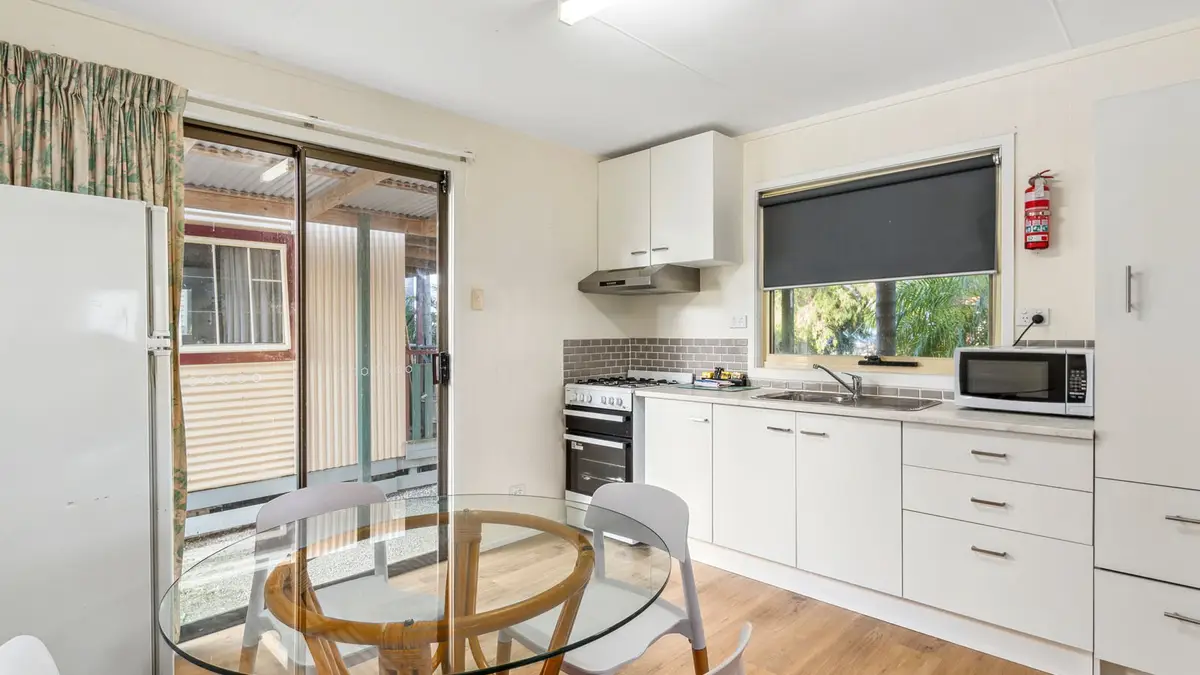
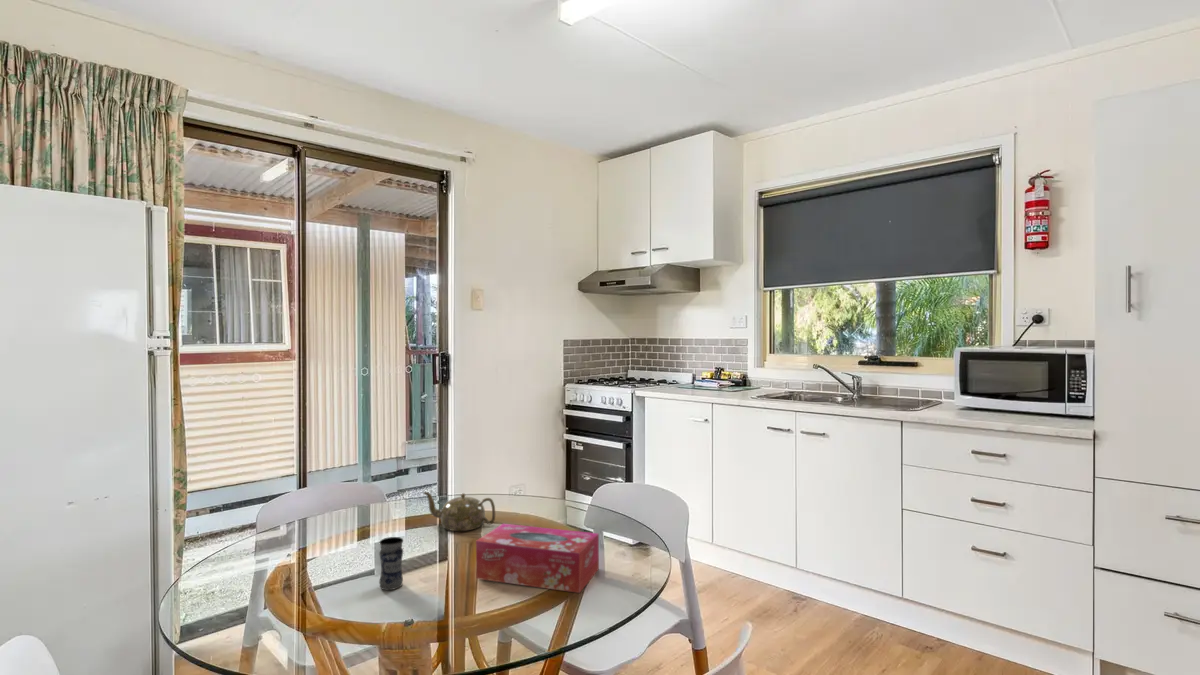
+ teapot (459, 508)
+ tissue box (538, 555)
+ jar (391, 563)
